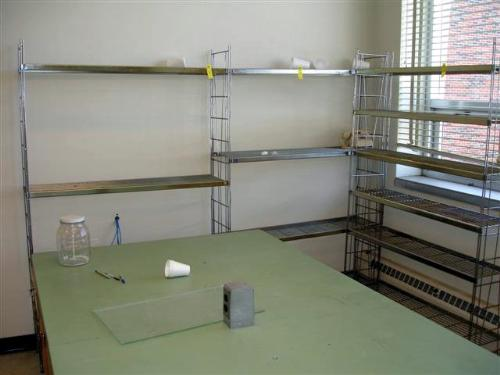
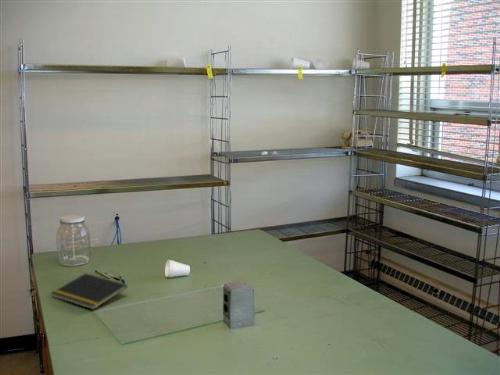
+ notepad (89, 290)
